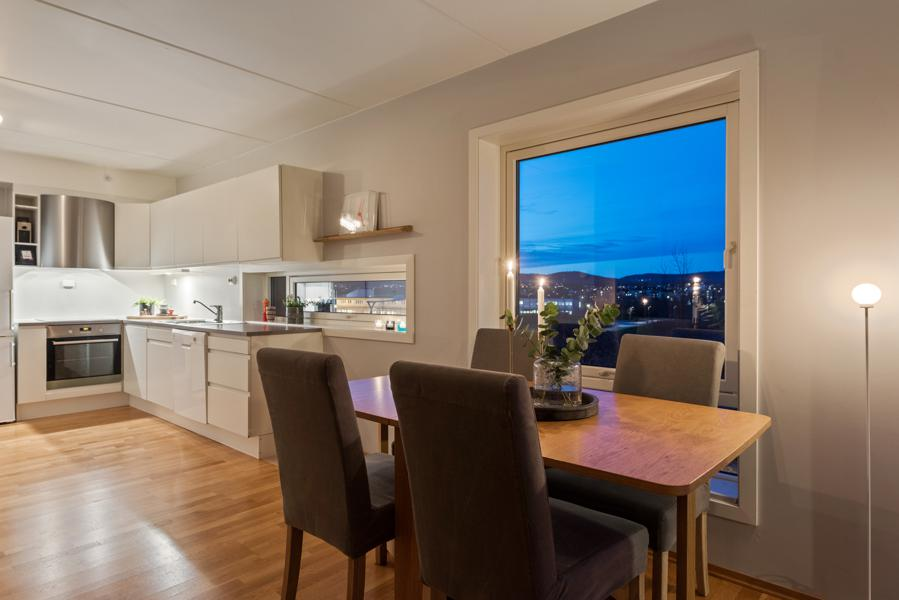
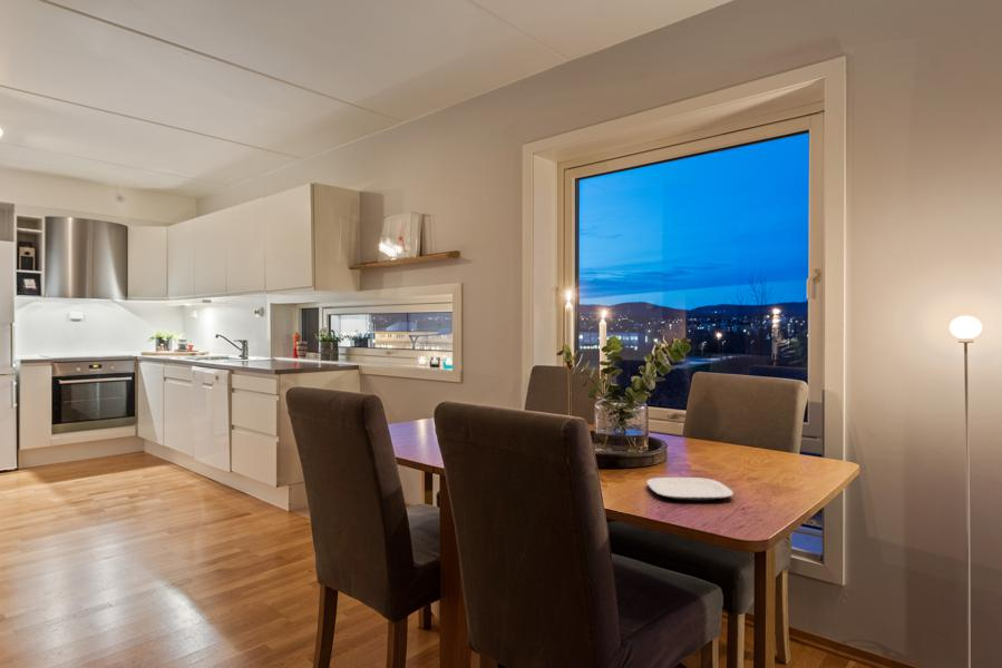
+ plate (688, 489)
